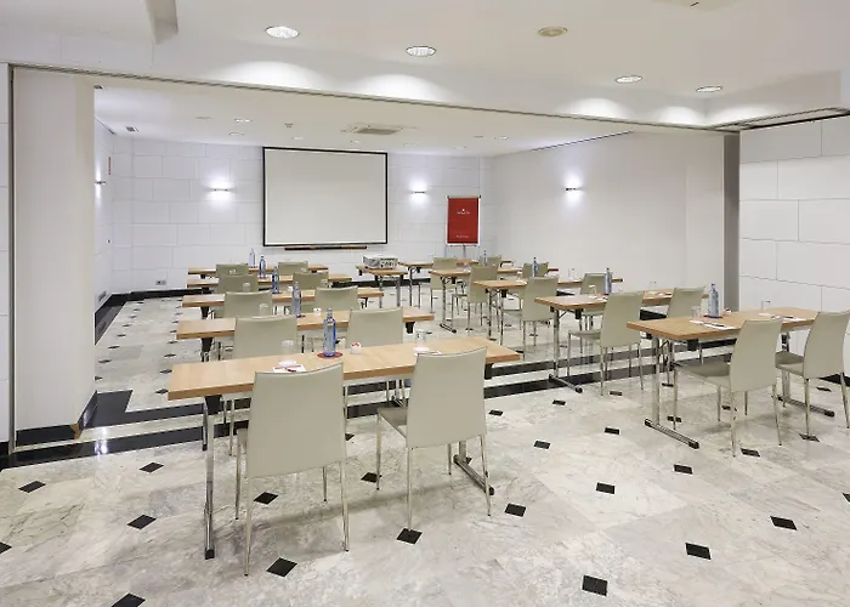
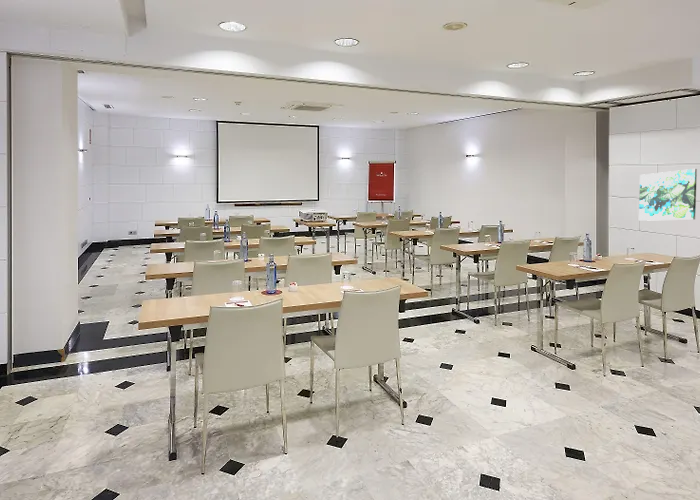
+ wall art (666, 196)
